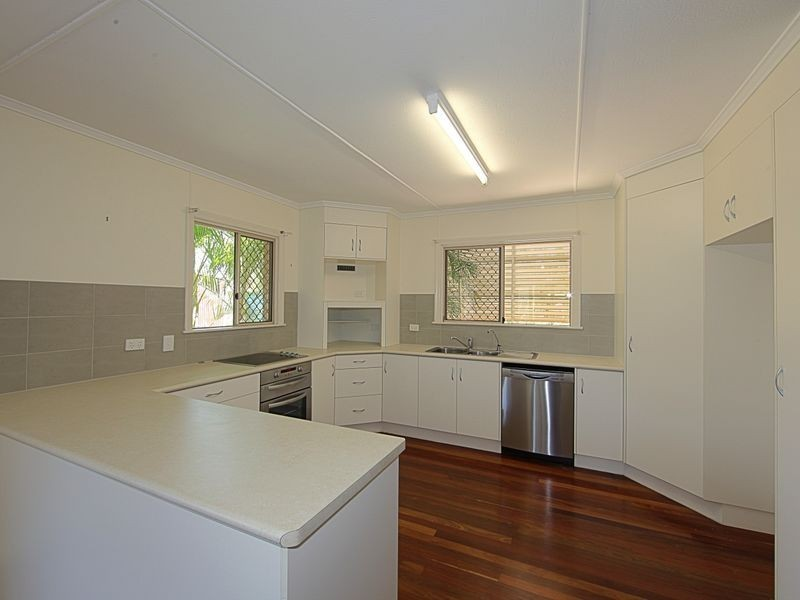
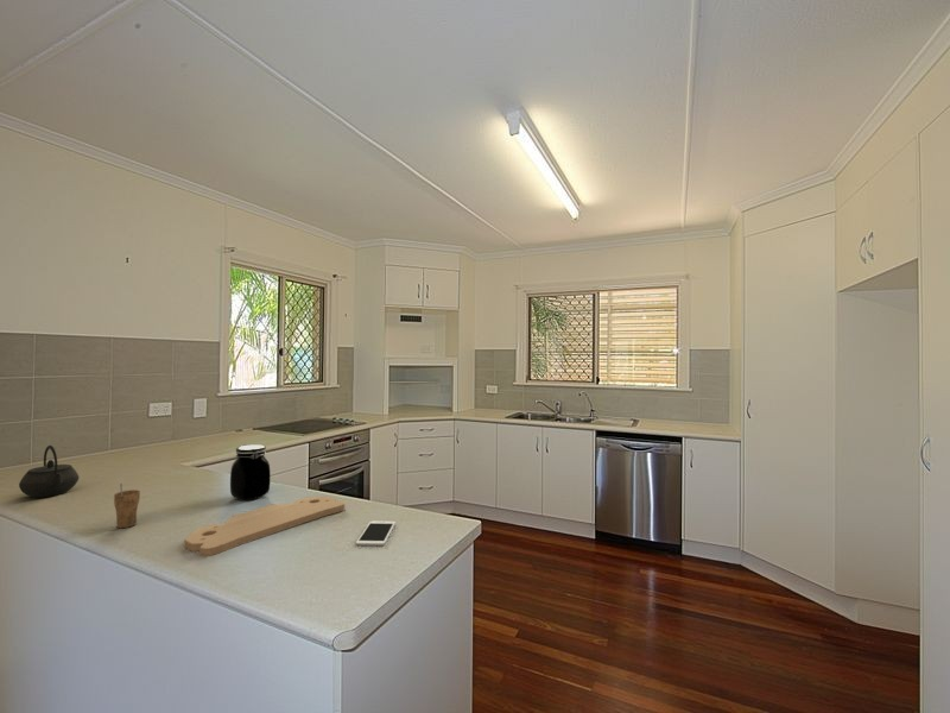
+ cup (126, 504)
+ kettle (51, 469)
+ cell phone (376, 532)
+ jar (249, 472)
+ cutting board (268, 519)
